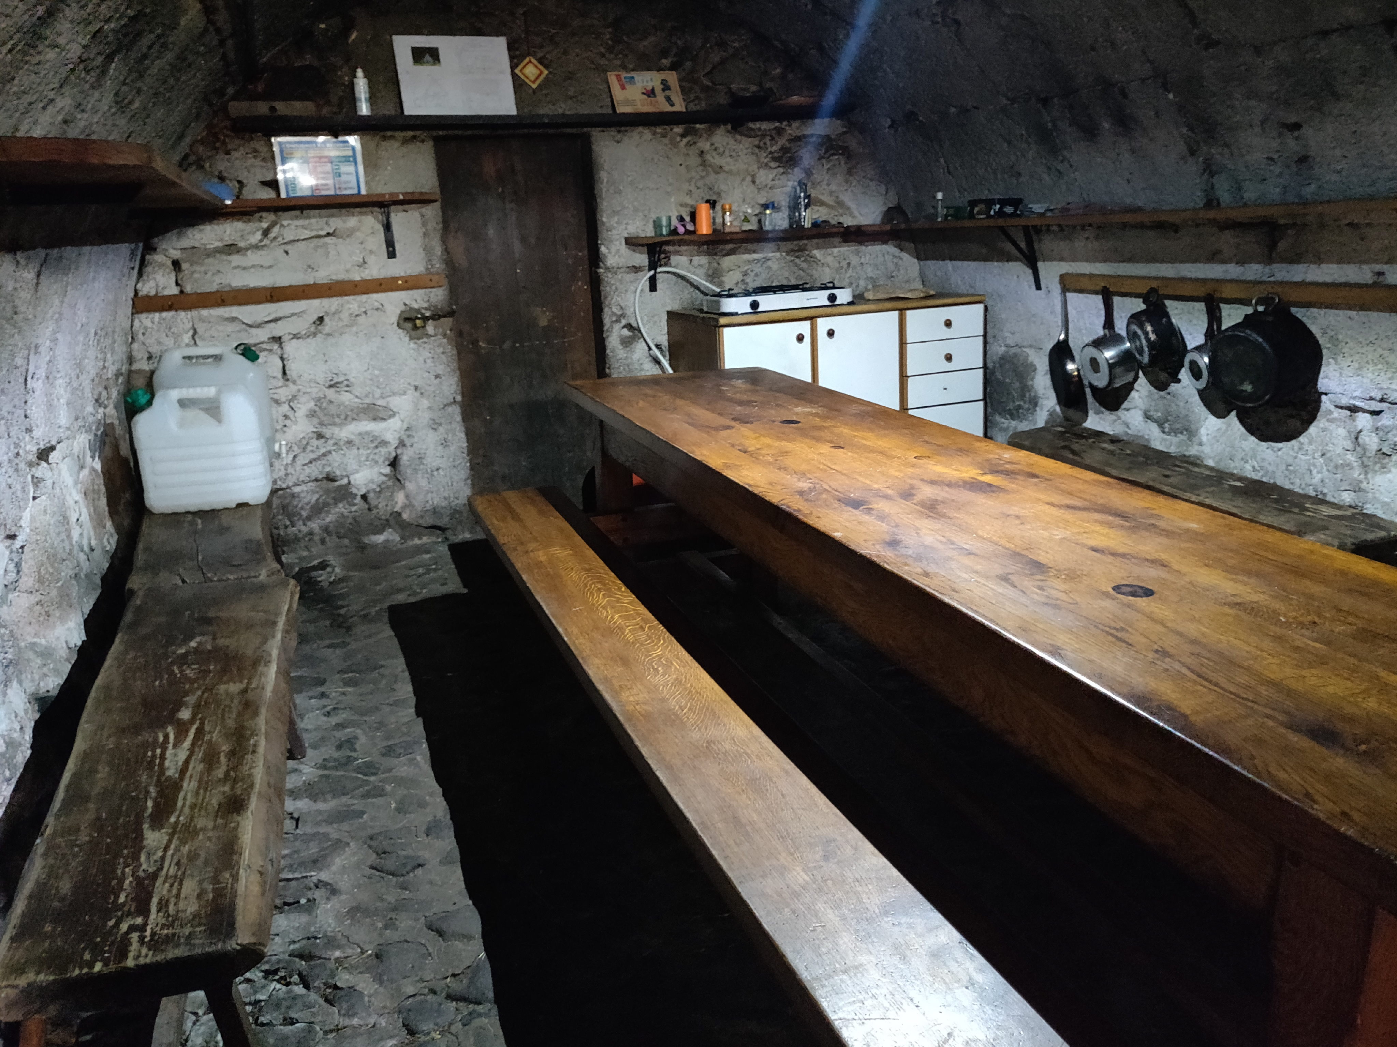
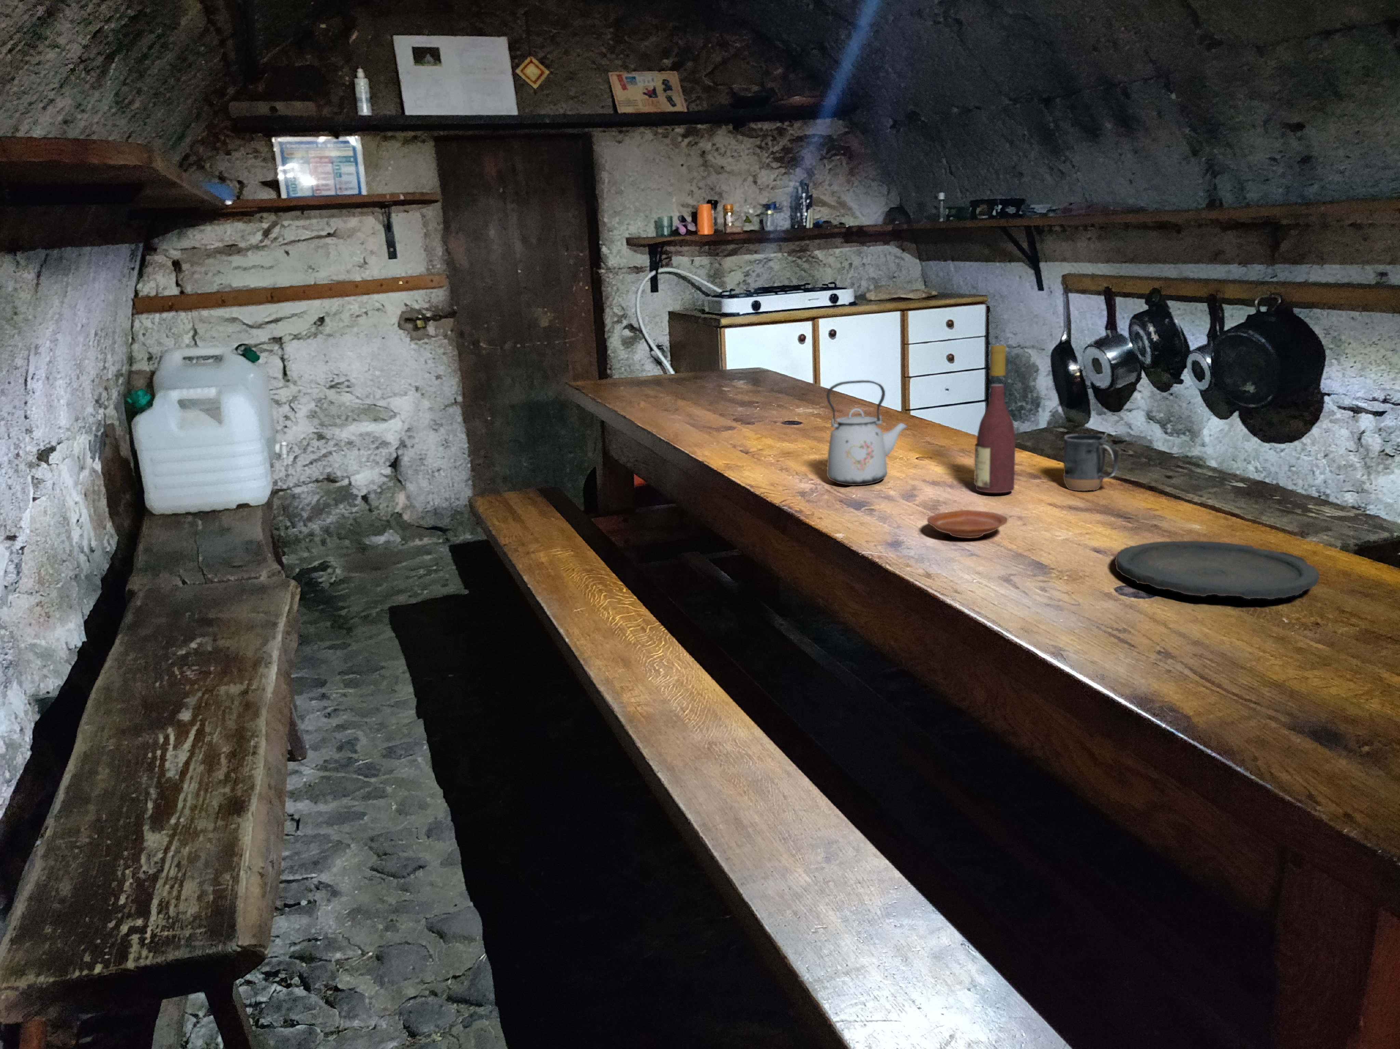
+ plate (967, 527)
+ plate (1213, 570)
+ wine bottle (997, 420)
+ mug (1089, 461)
+ kettle (868, 431)
